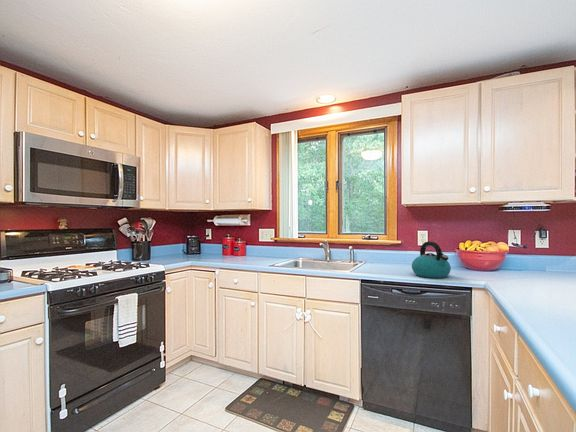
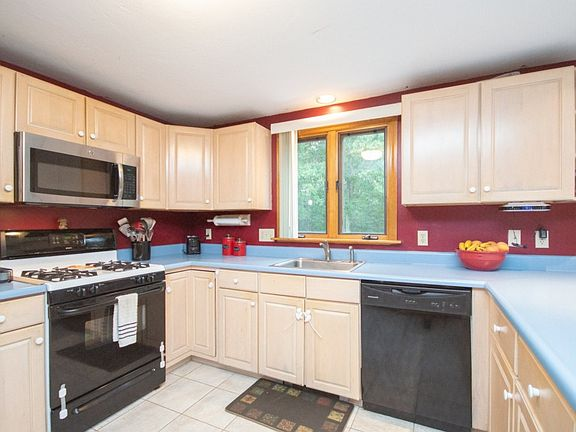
- kettle (432, 258)
